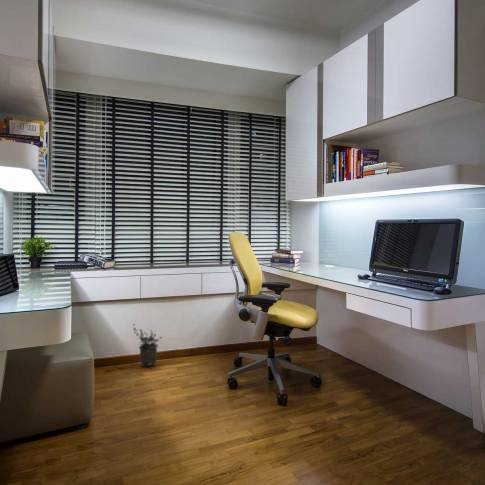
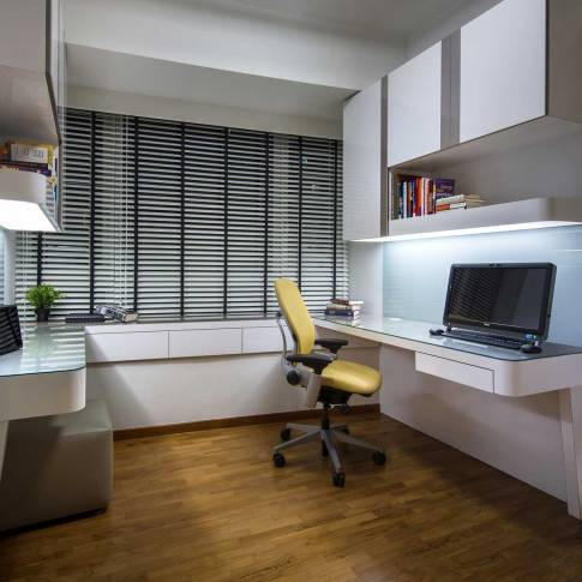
- potted plant (146, 344)
